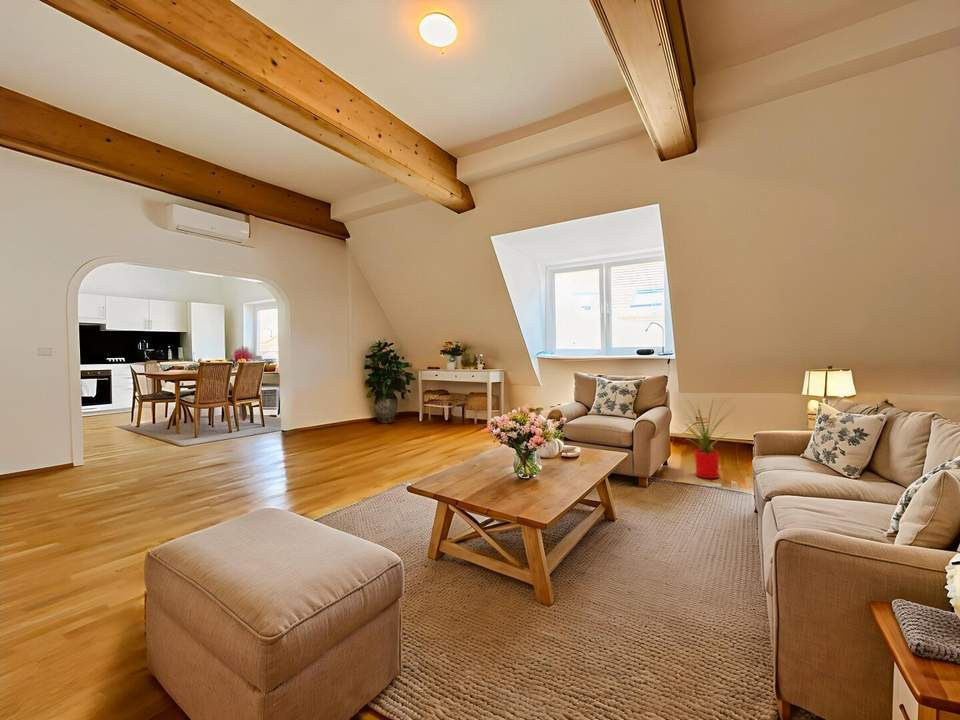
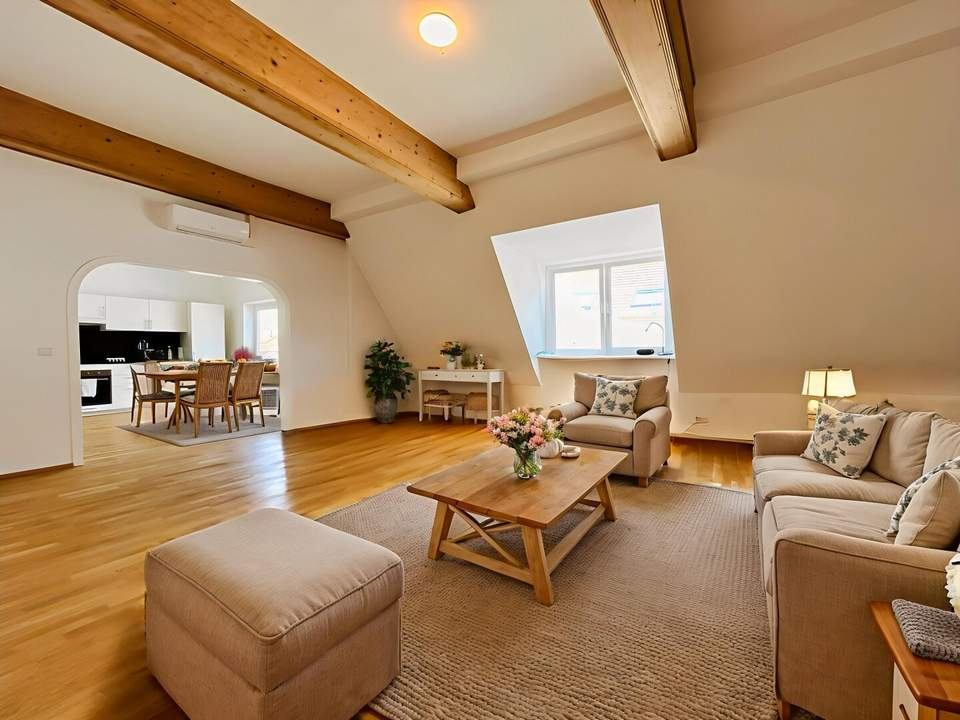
- house plant (705, 436)
